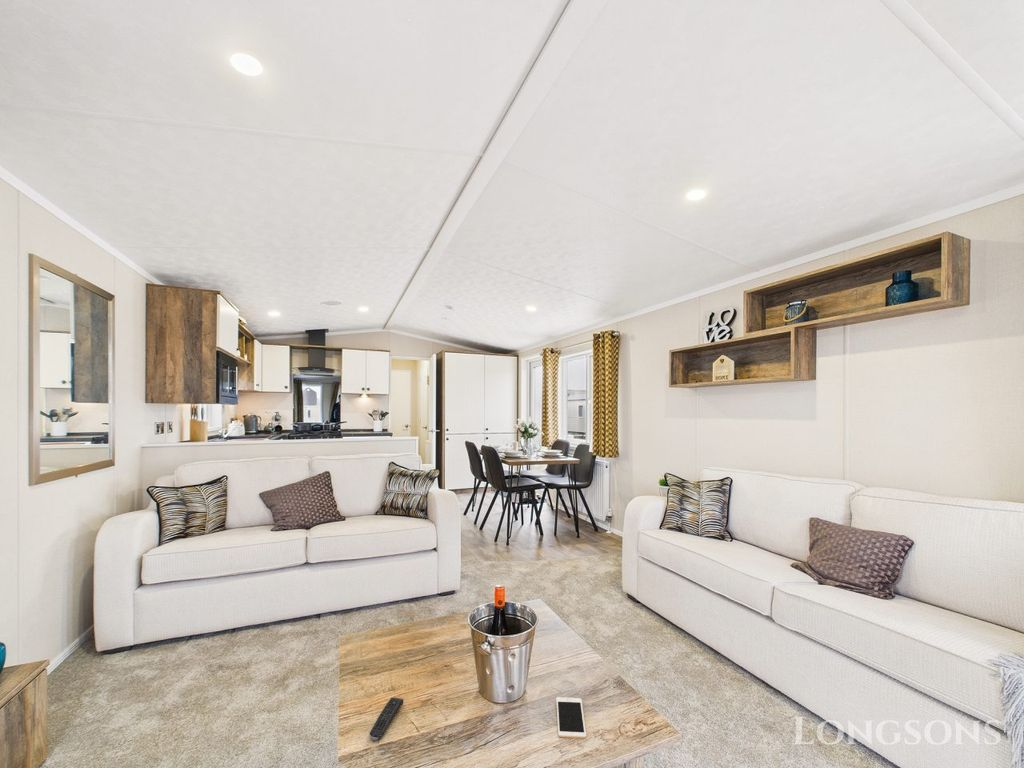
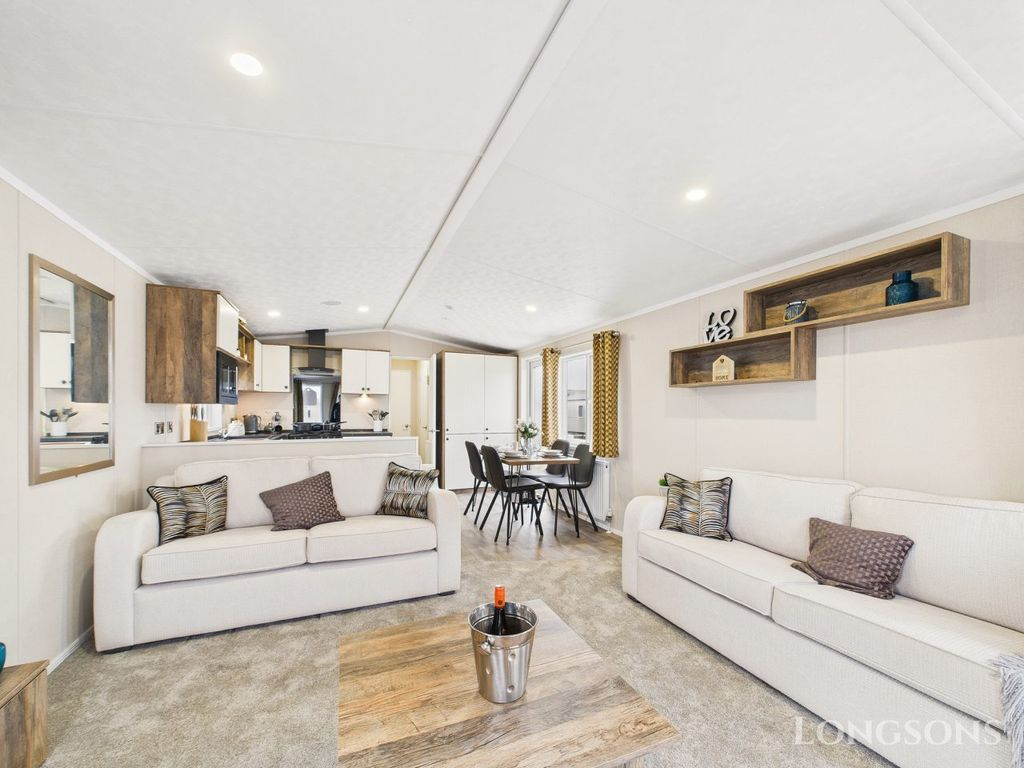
- cell phone (570, 716)
- remote control (386, 717)
